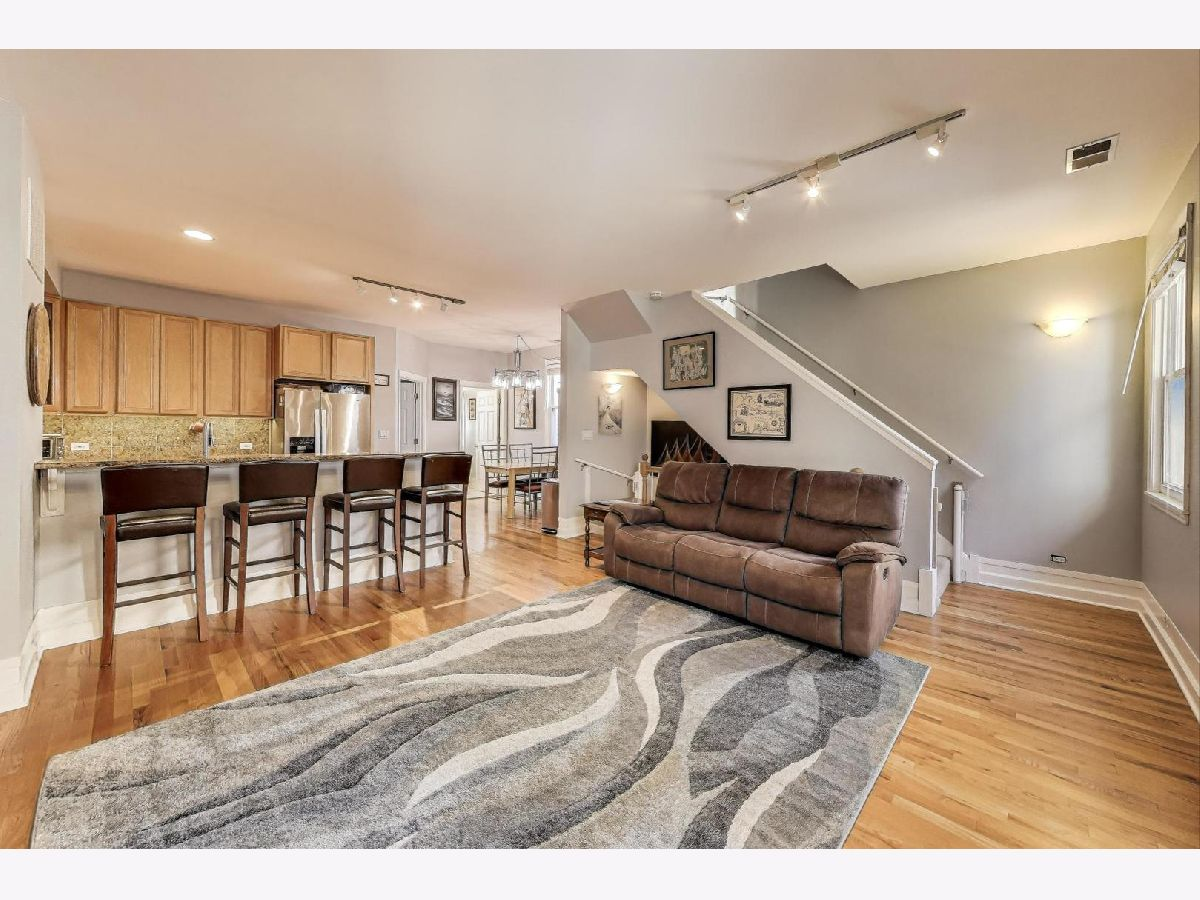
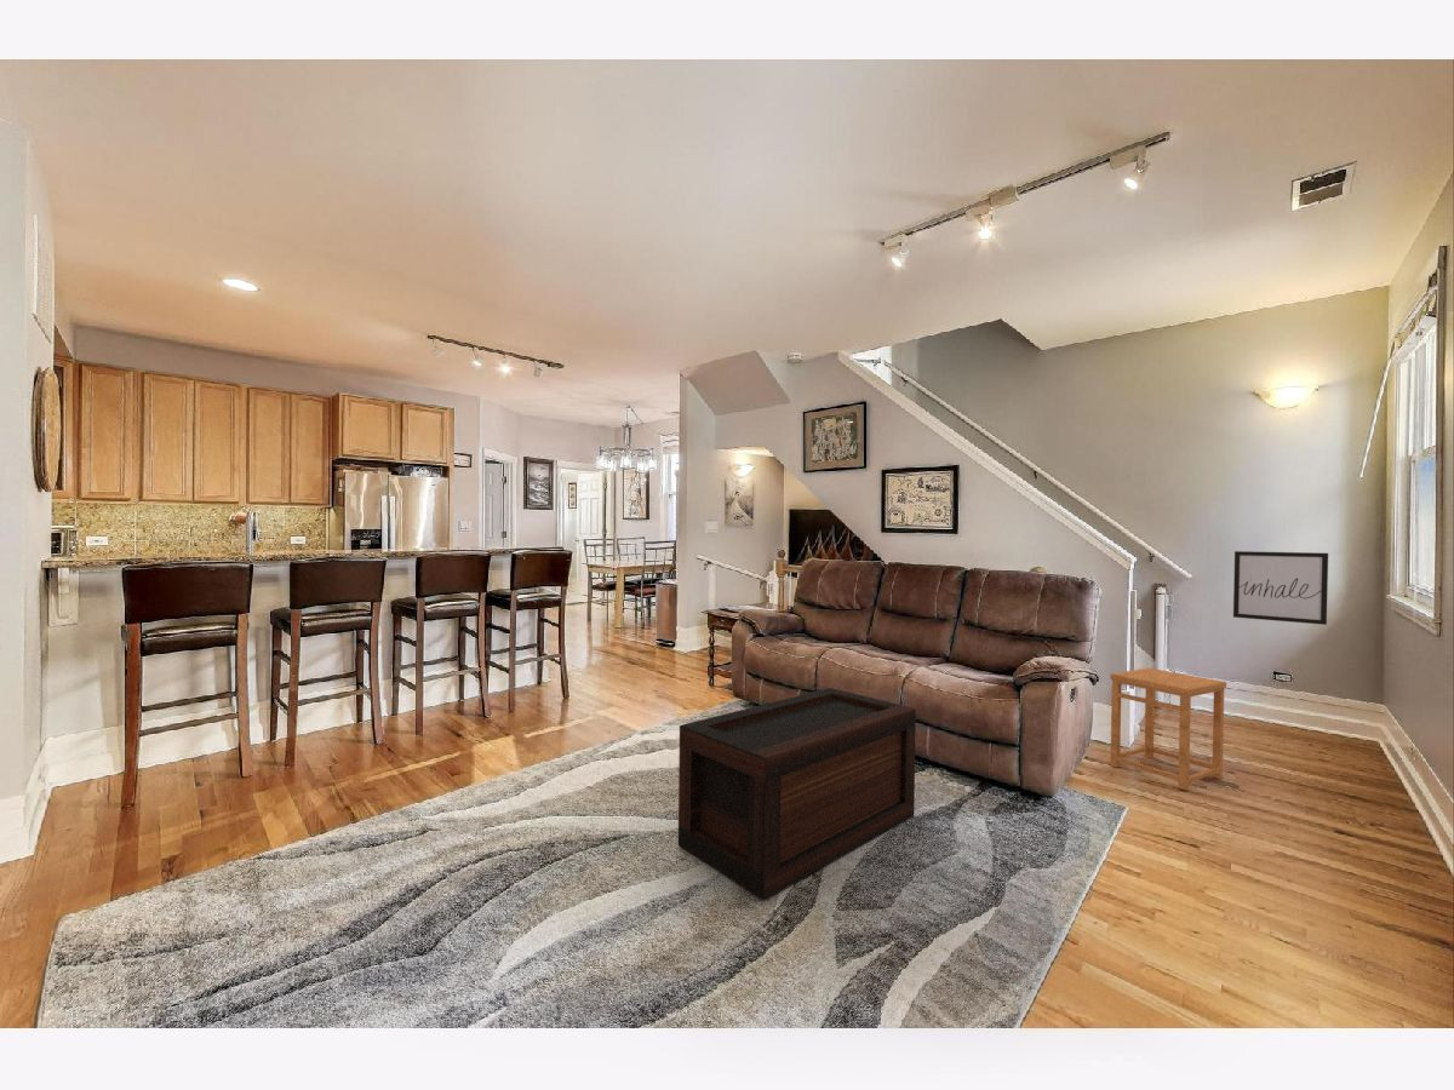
+ wall art (1278, 586)
+ coffee table (803, 773)
+ side table (1154, 724)
